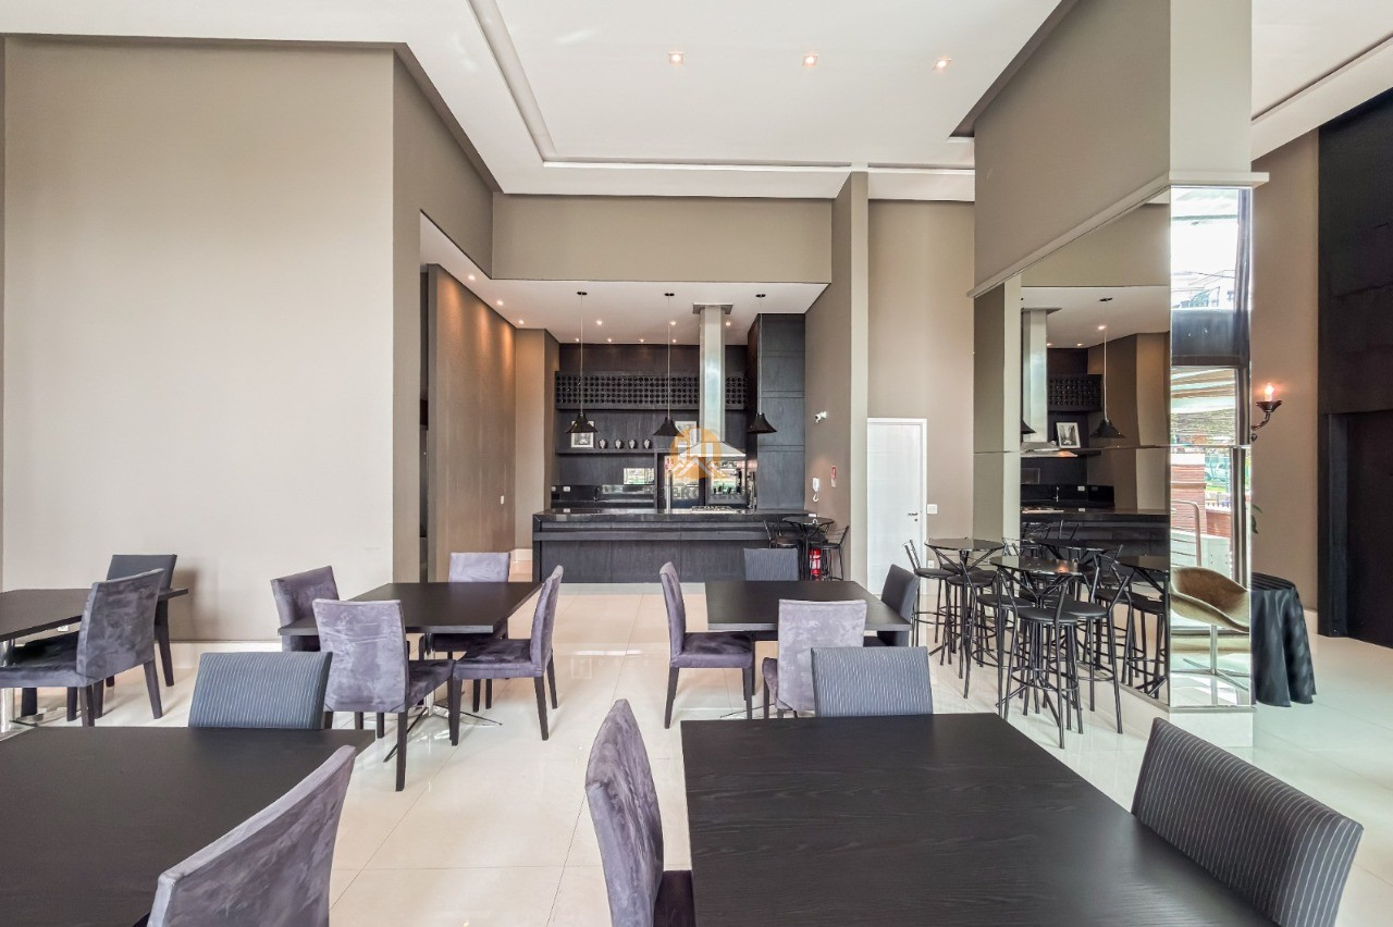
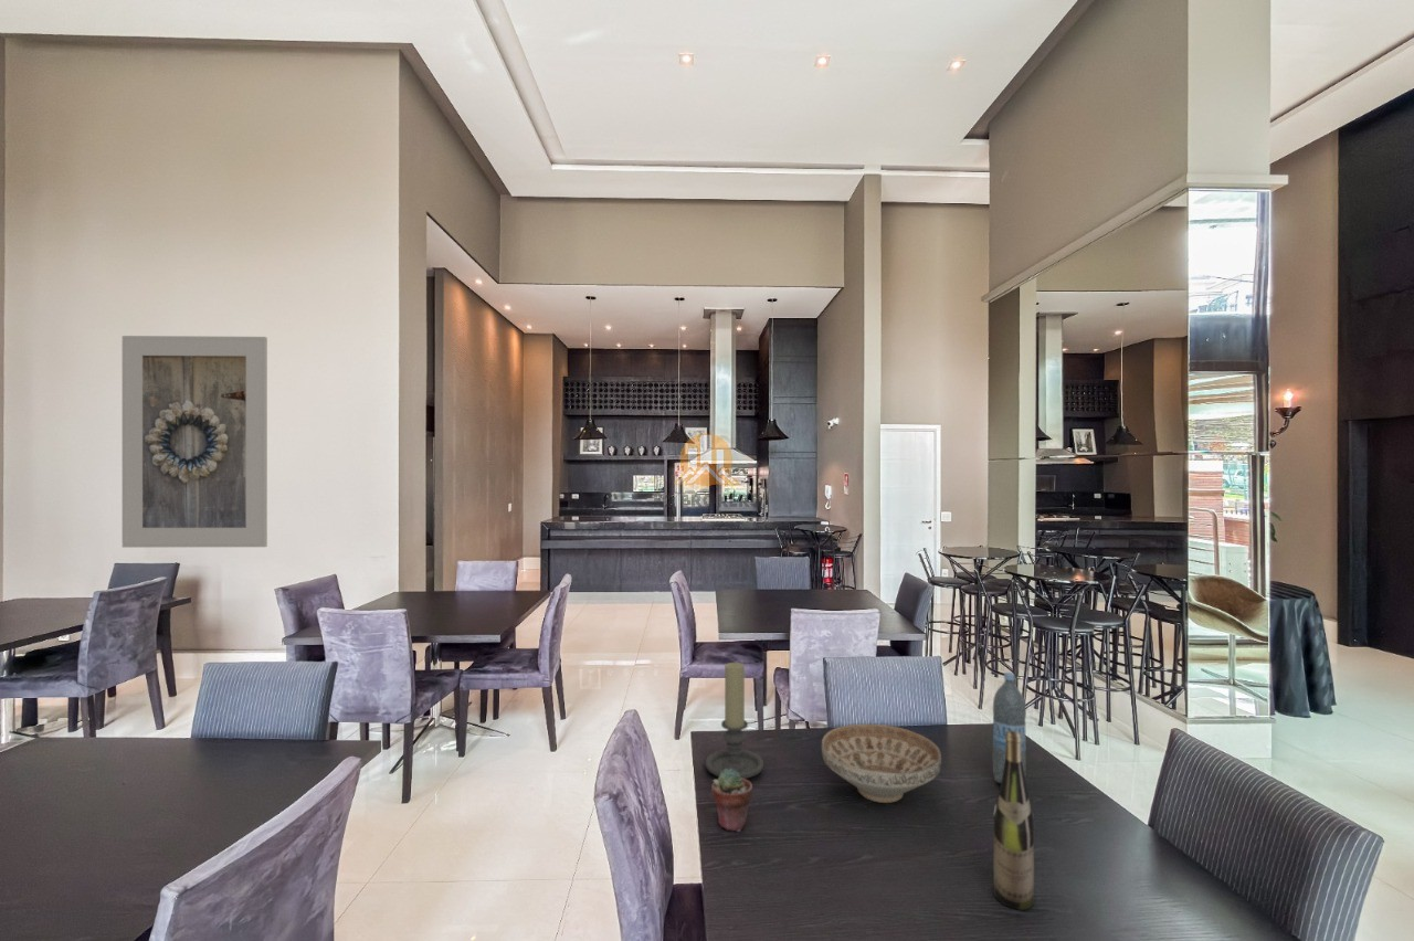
+ candle holder (735, 715)
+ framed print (194, 442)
+ potted succulent (731, 796)
+ water bottle (1009, 729)
+ wine bottle (1013, 815)
+ decorative bowl (879, 769)
